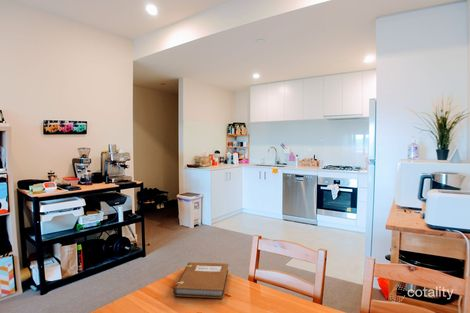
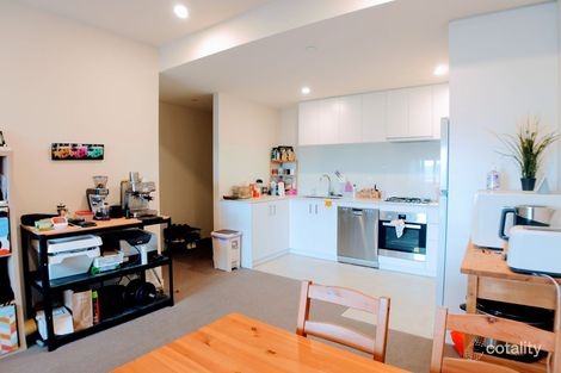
- notebook (203, 277)
